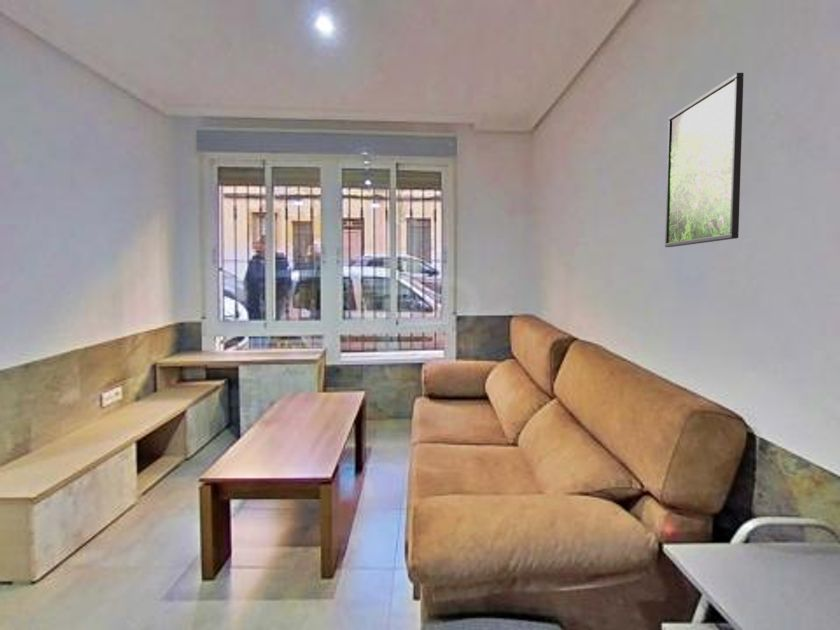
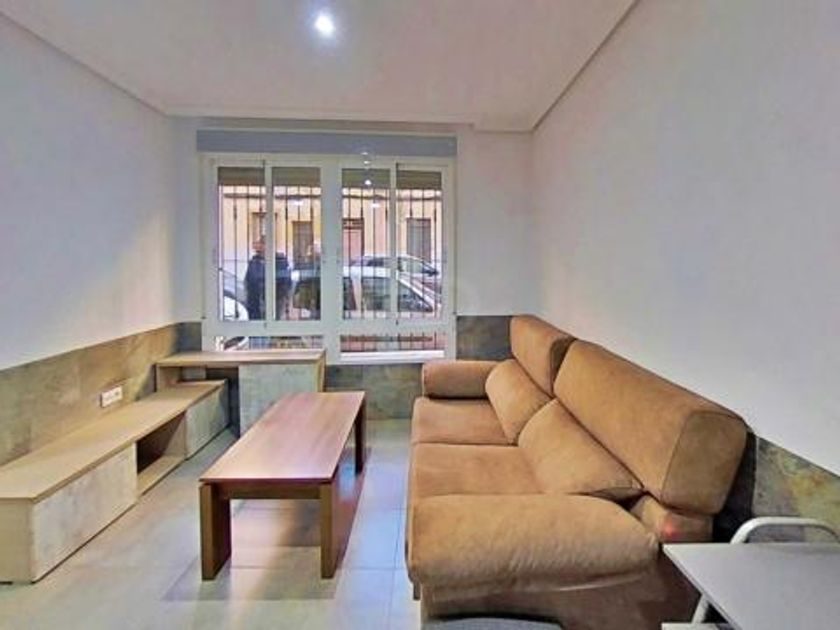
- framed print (699, 170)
